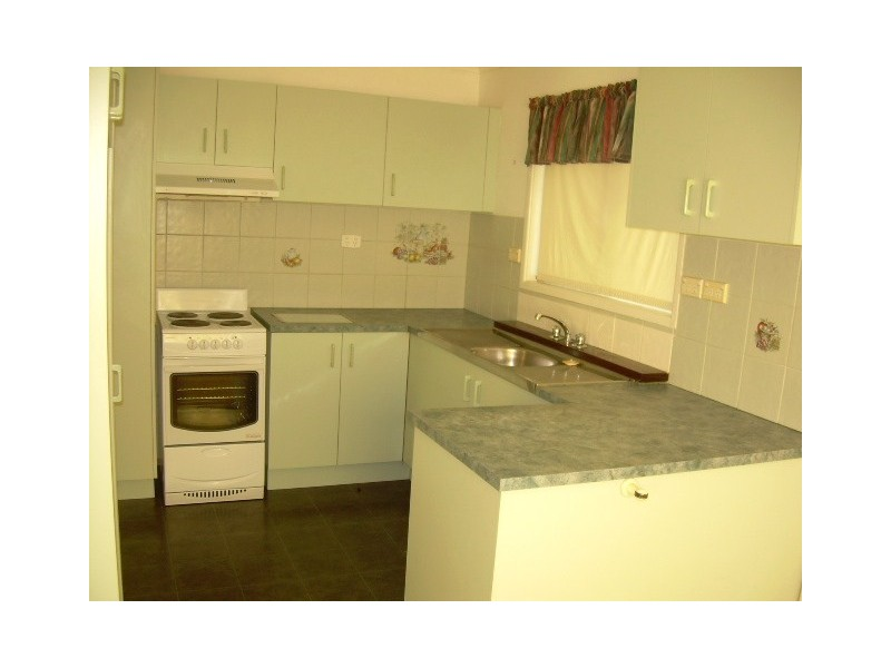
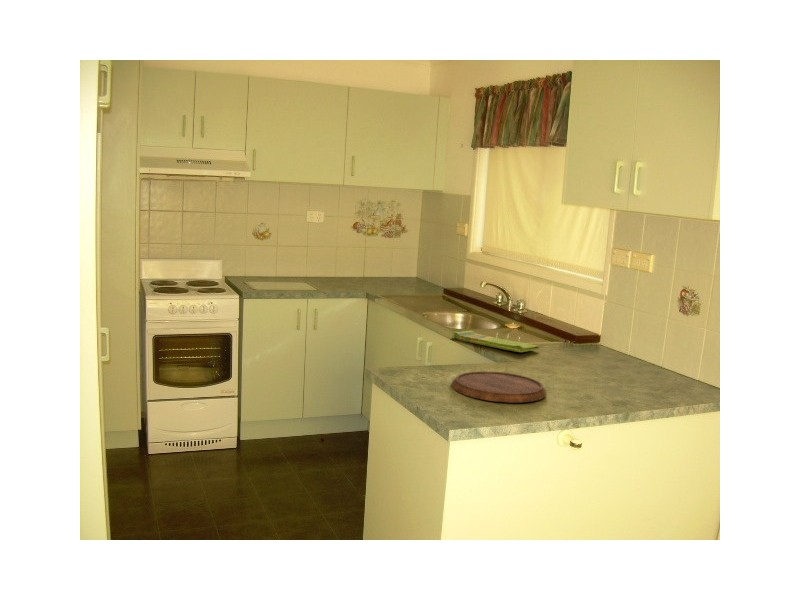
+ dish towel (494, 340)
+ cutting board (498, 385)
